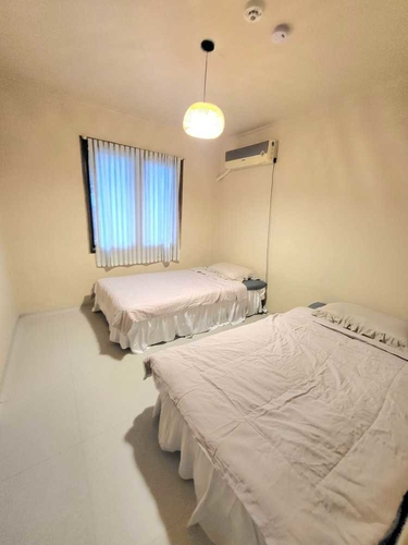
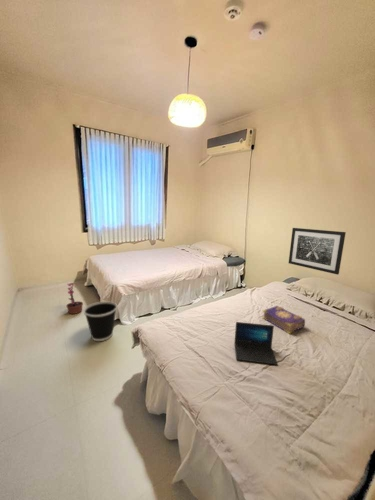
+ wastebasket (101, 321)
+ laptop (255, 342)
+ book (282, 317)
+ wall art (314, 249)
+ potted plant (73, 298)
